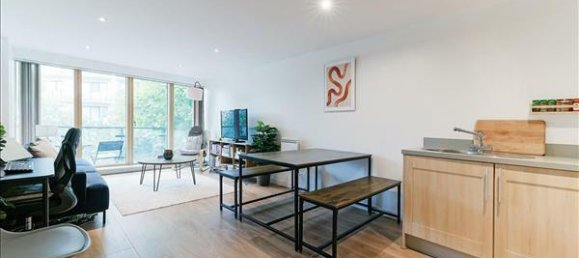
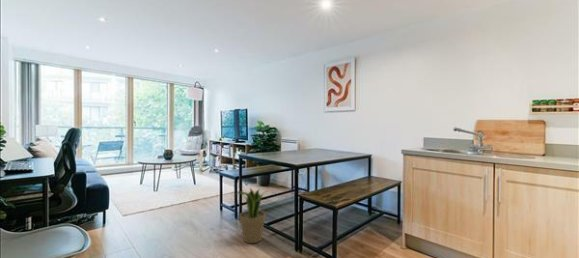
+ potted plant (252, 214)
